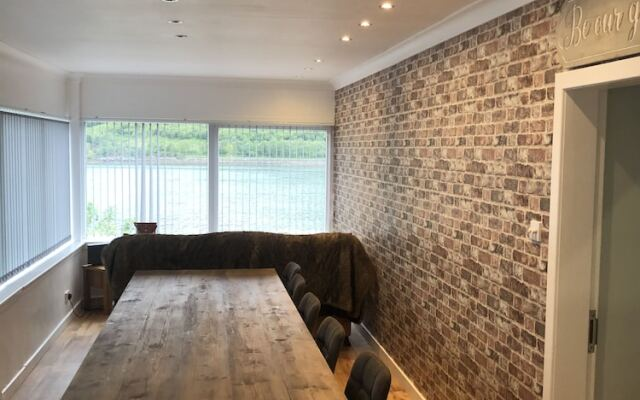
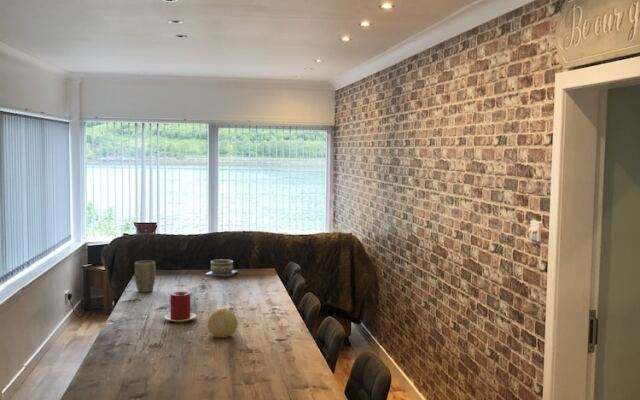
+ bowl (221, 267)
+ candle (180, 306)
+ decorative ball (222, 322)
+ plant pot (145, 276)
